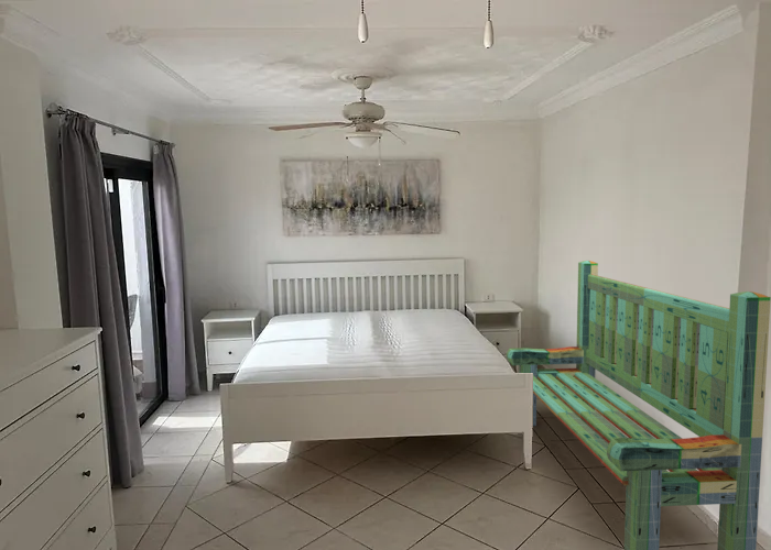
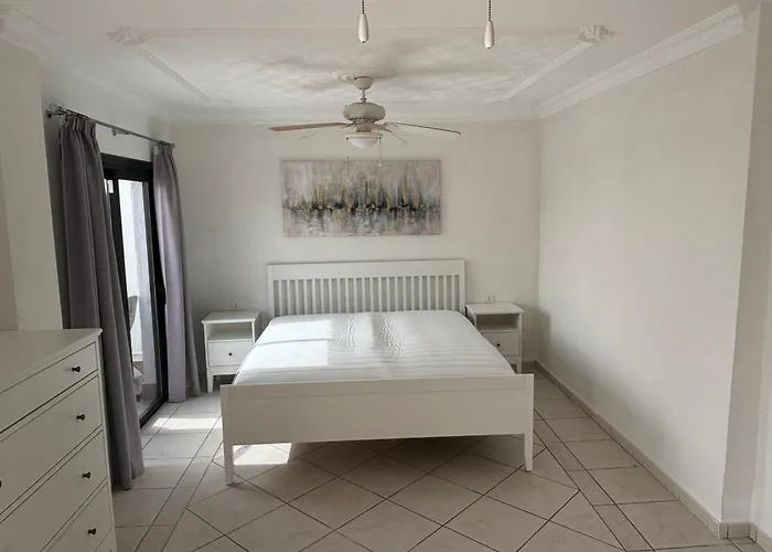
- bench (597, 380)
